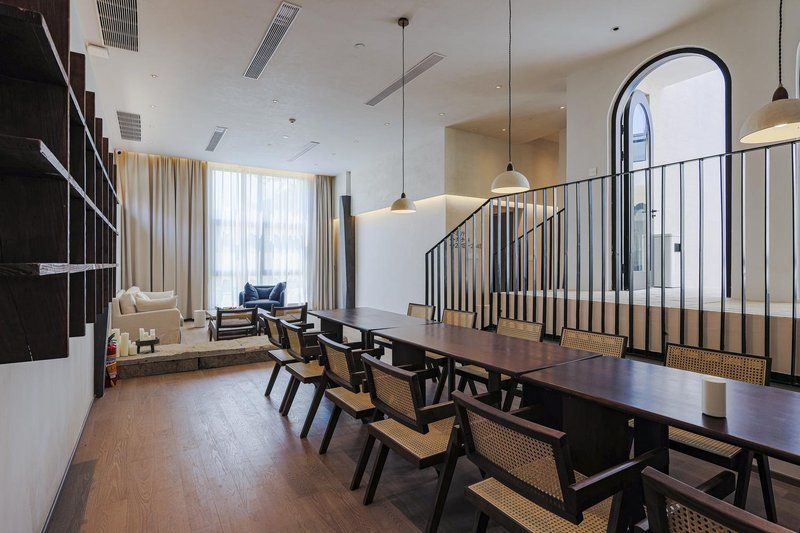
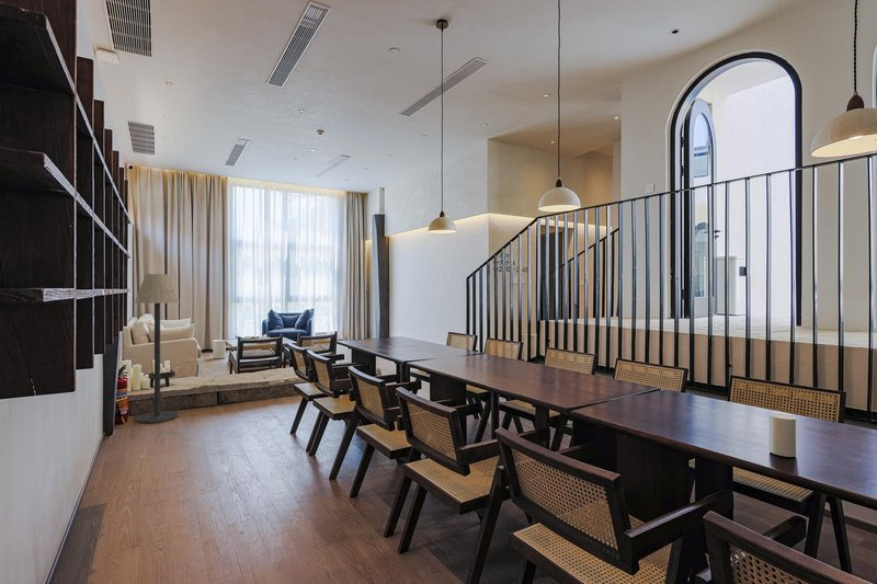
+ floor lamp (157, 345)
